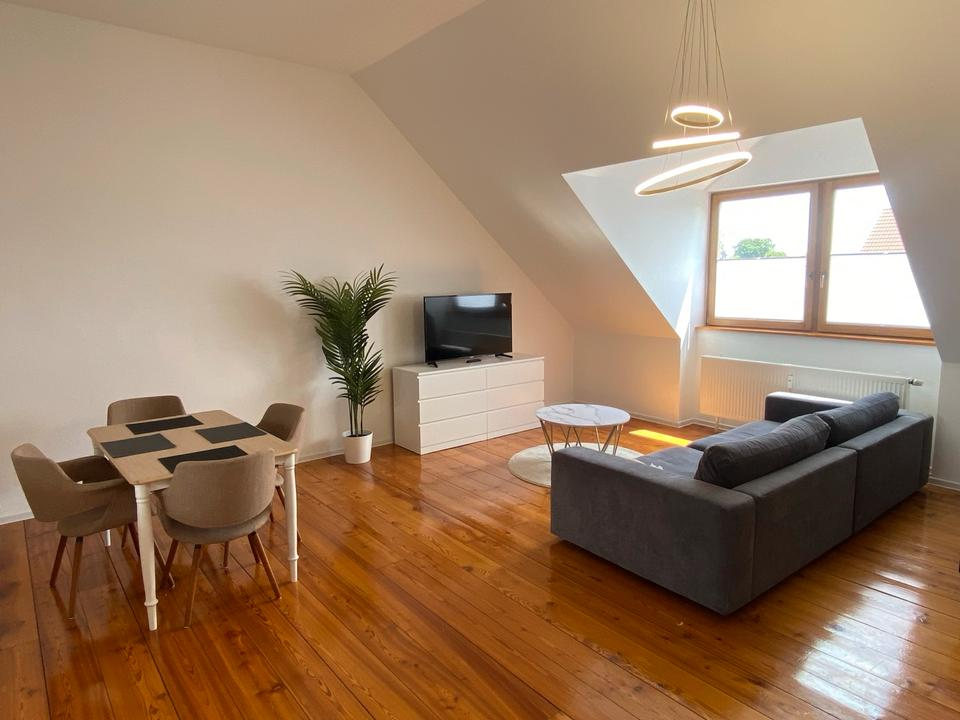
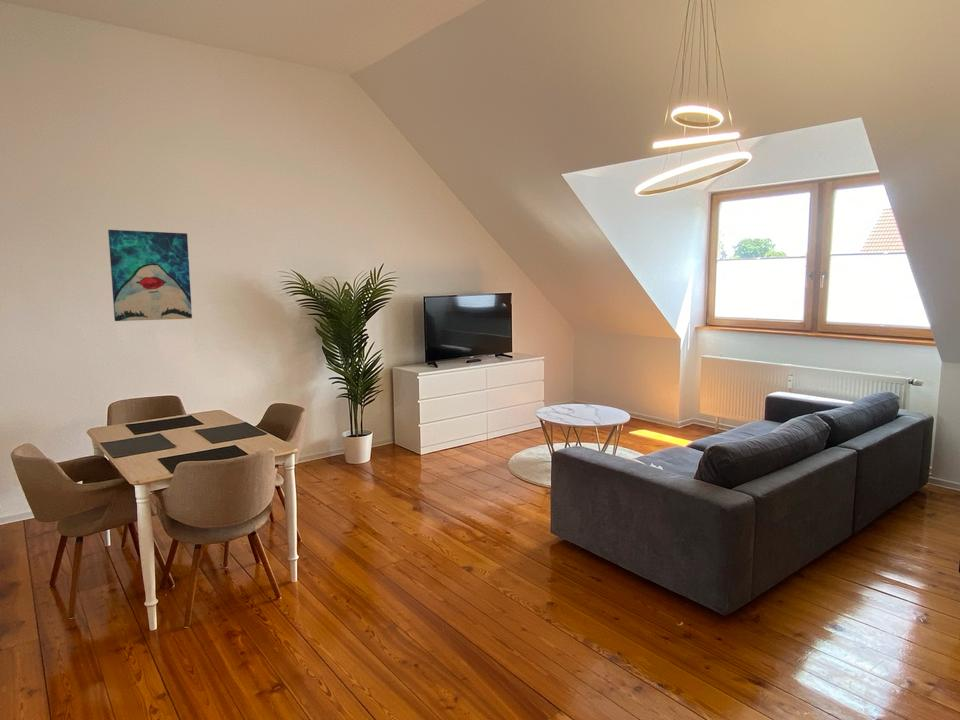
+ wall art (151, 276)
